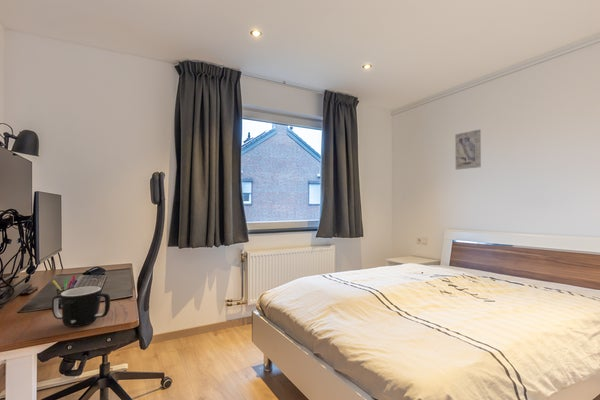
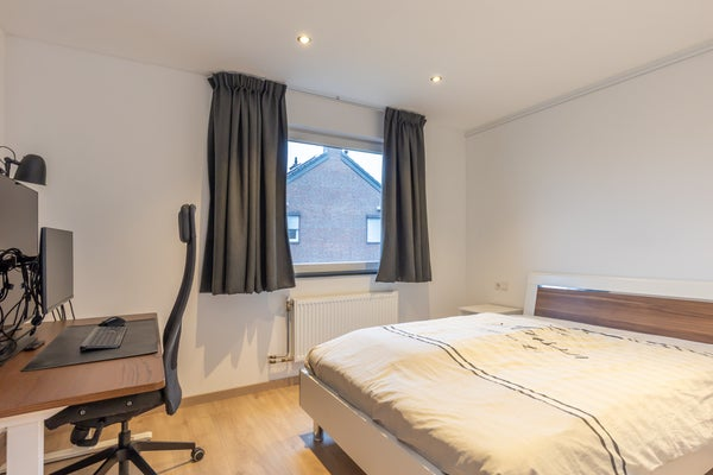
- pen holder (66, 290)
- wall art (467, 150)
- mug (81, 306)
